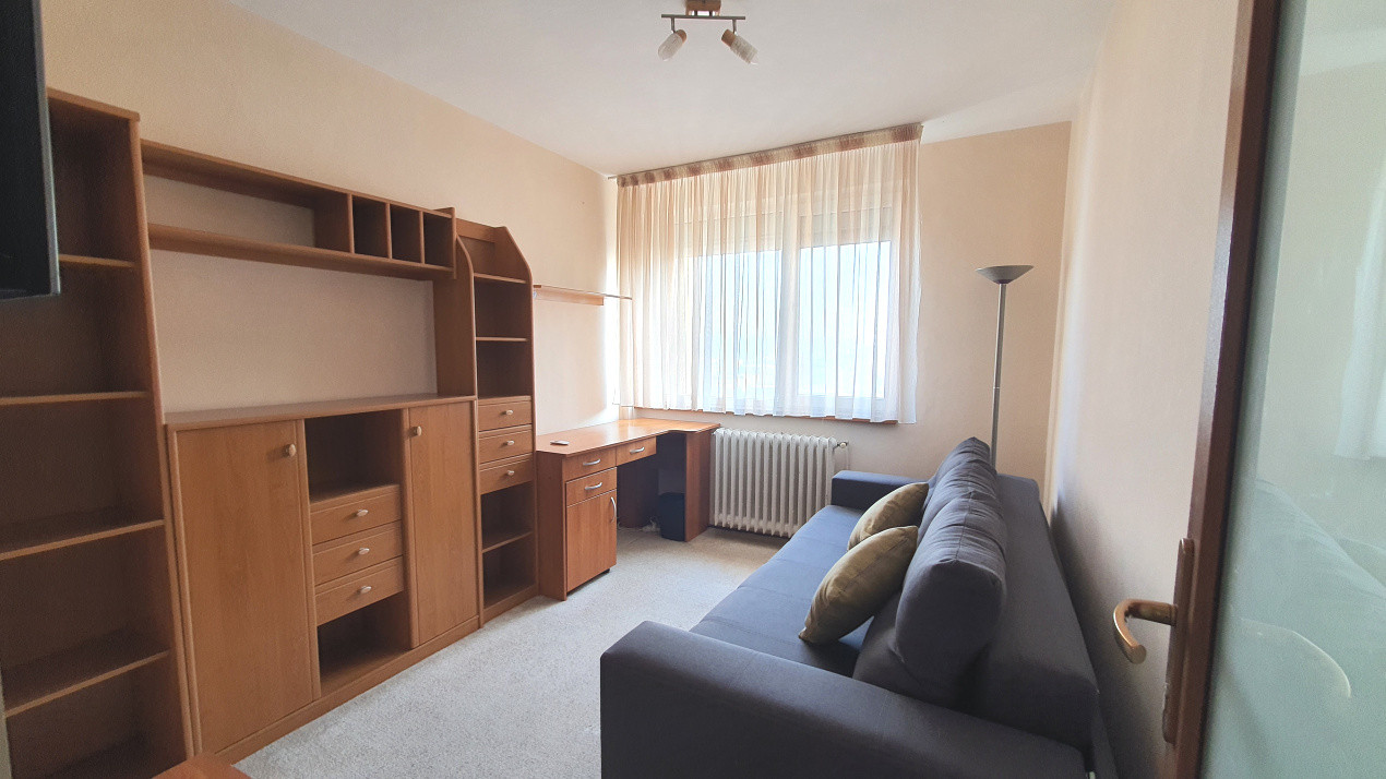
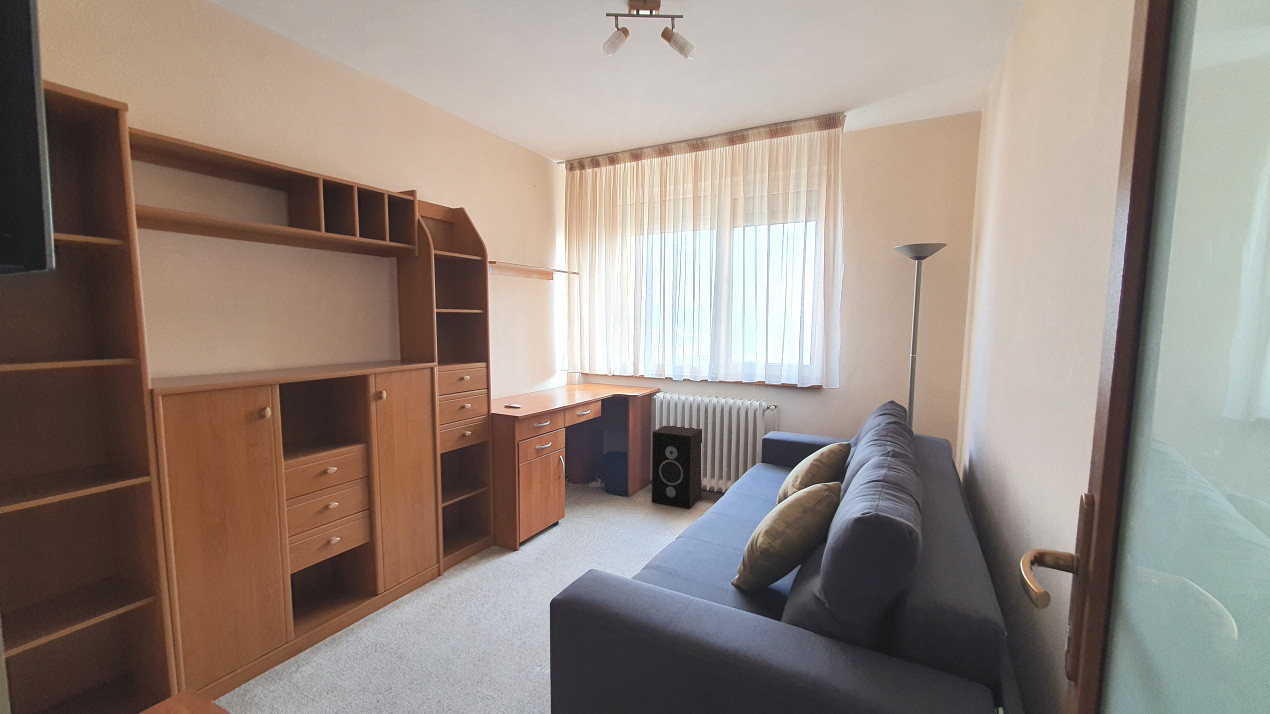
+ speaker (677, 465)
